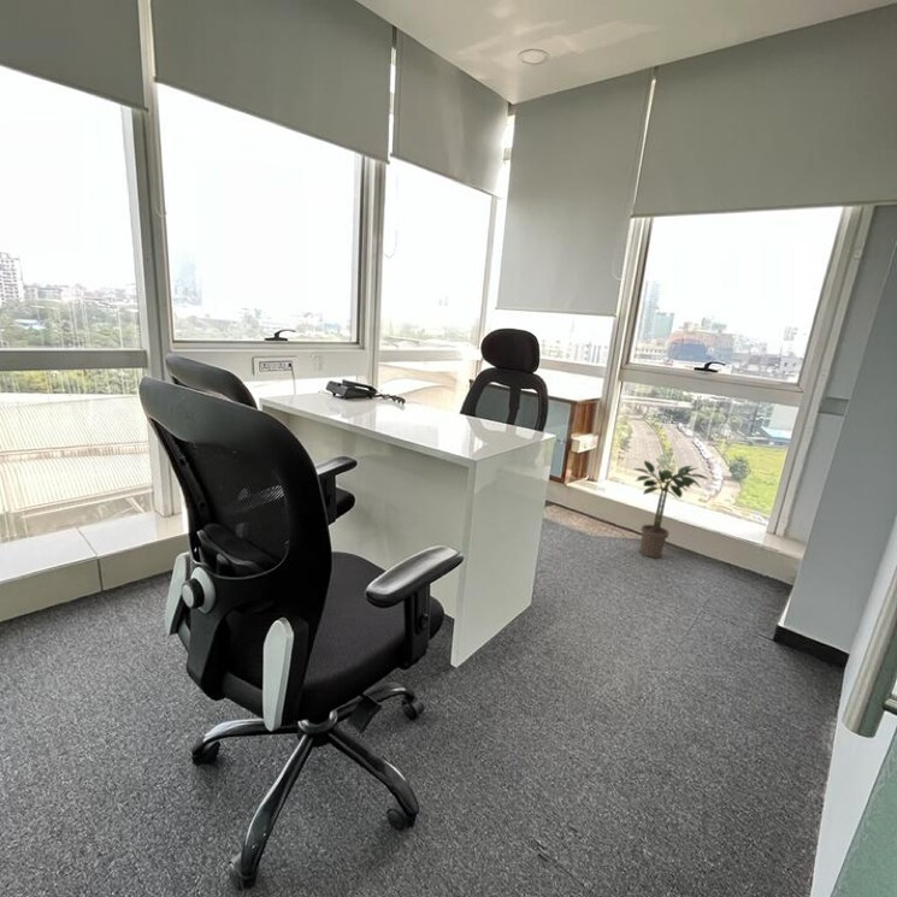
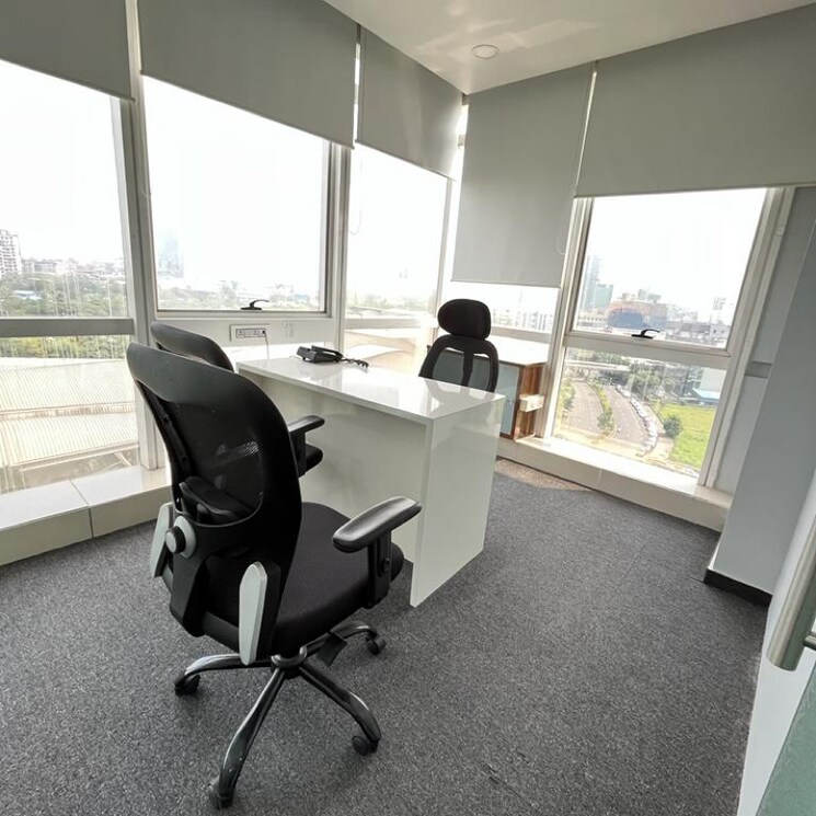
- potted plant (663, 507)
